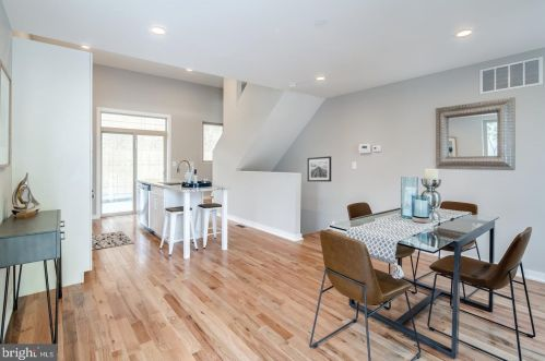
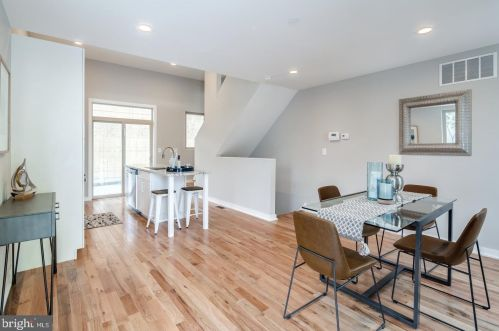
- wall art (319, 169)
